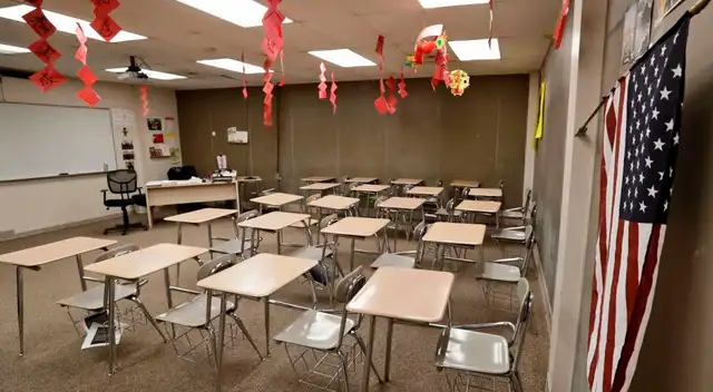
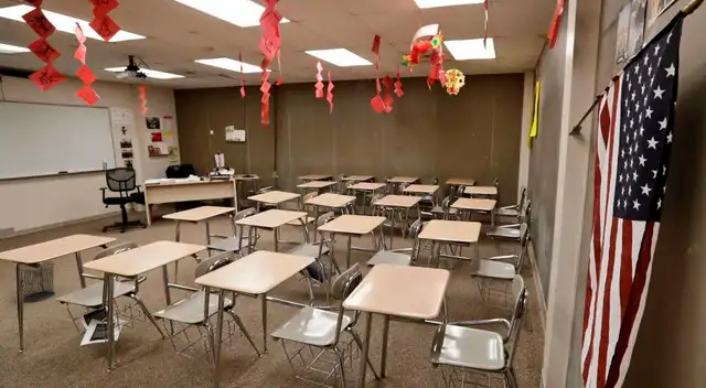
+ waste bin (36, 281)
